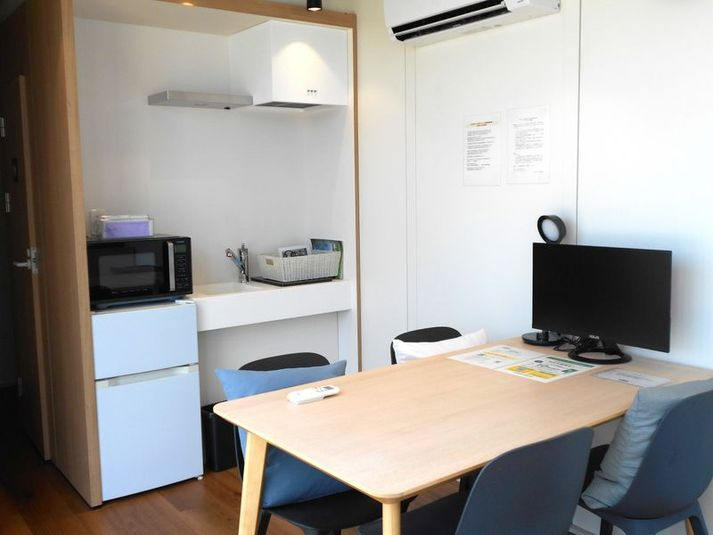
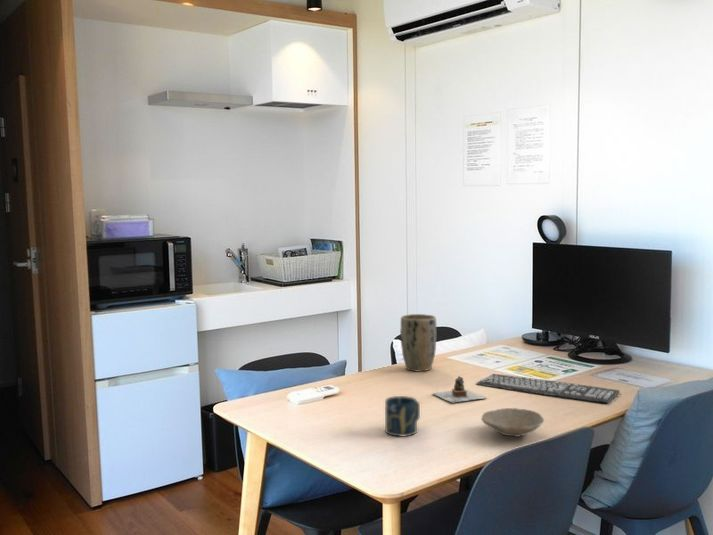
+ keyboard (546, 386)
+ cup (404, 414)
+ bowl (513, 425)
+ teapot (459, 385)
+ plant pot (418, 342)
